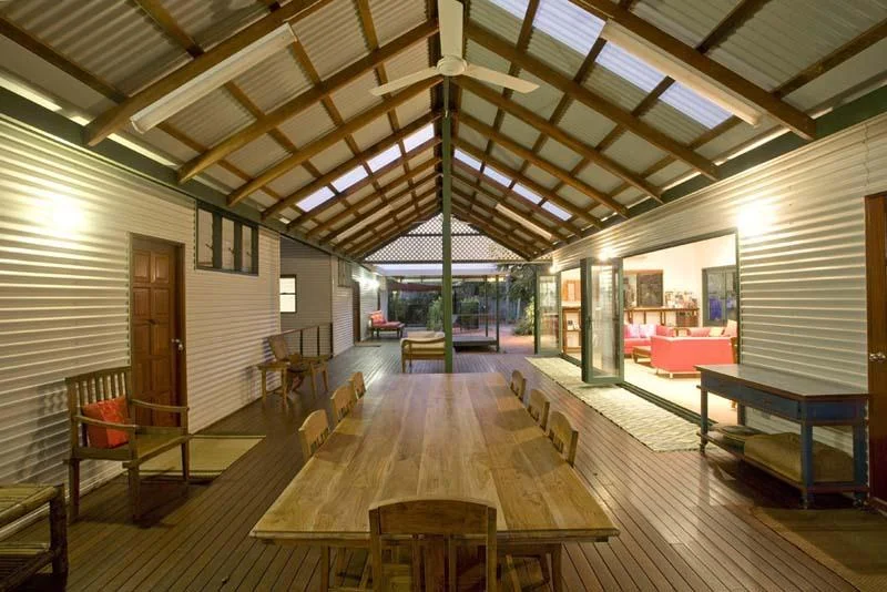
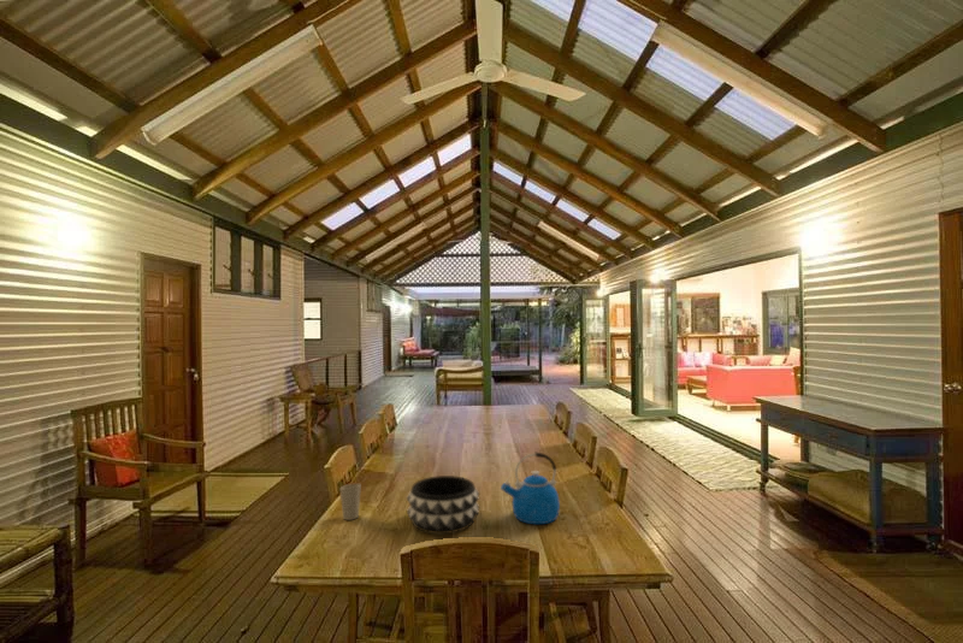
+ decorative bowl (443, 502)
+ kettle (530, 484)
+ cup (350, 500)
